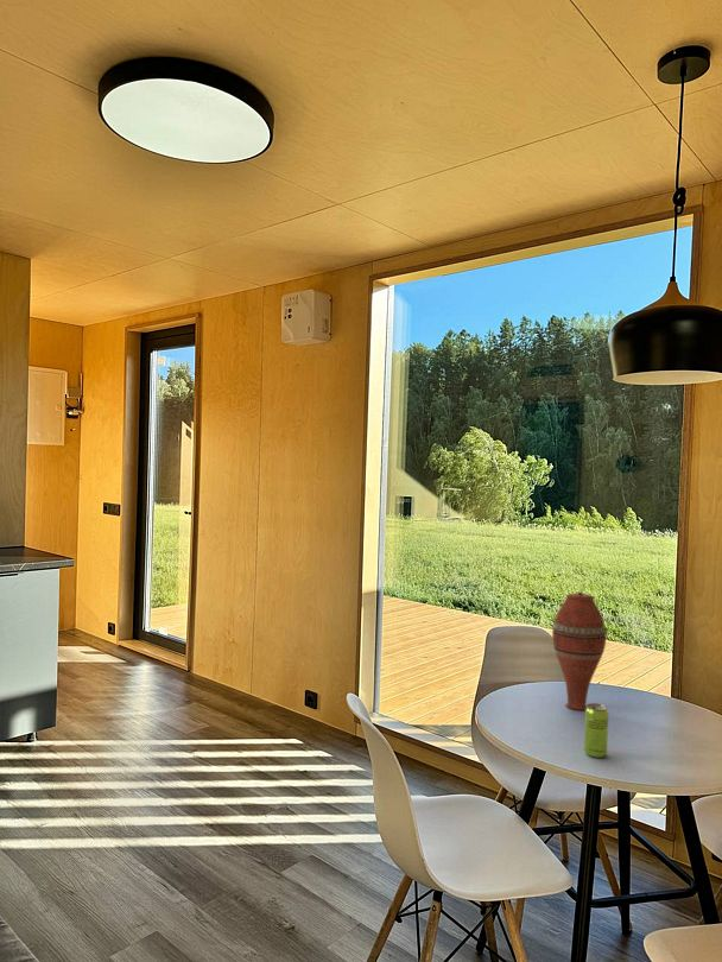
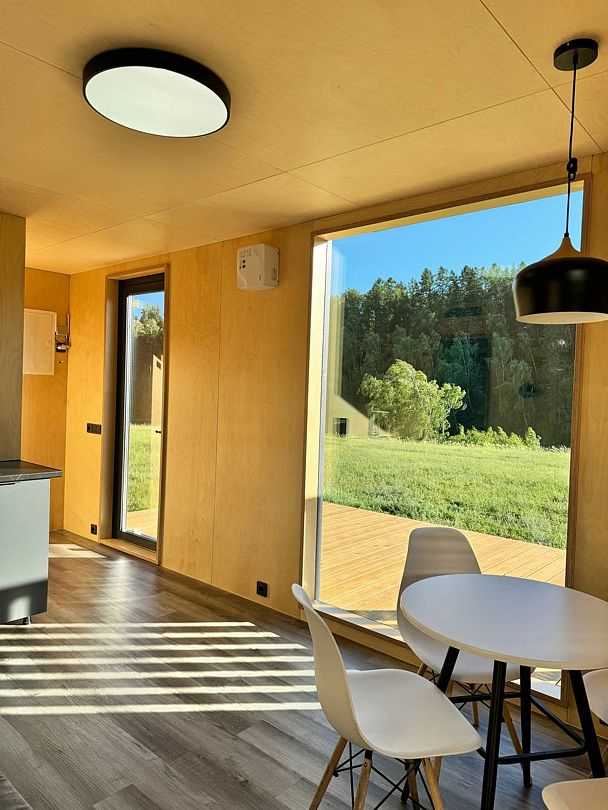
- beverage can (596, 729)
- vase (578, 648)
